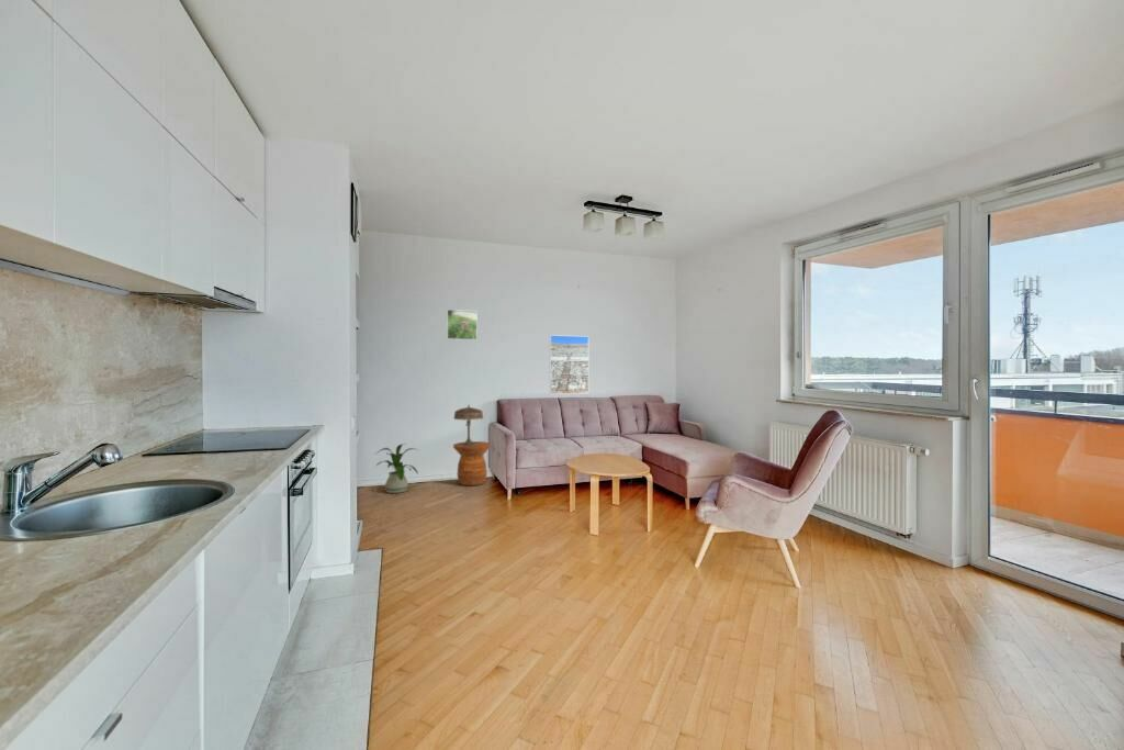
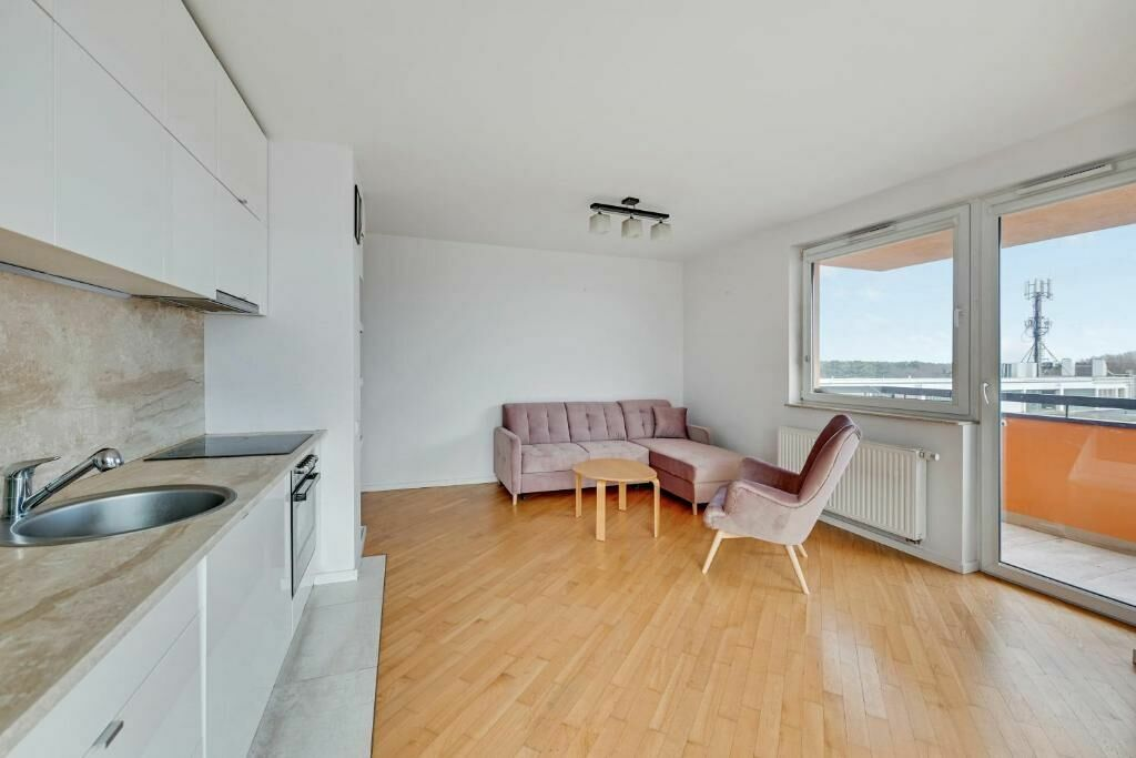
- house plant (397, 464)
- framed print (569, 365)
- side table (472, 463)
- table lamp (469, 424)
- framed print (462, 324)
